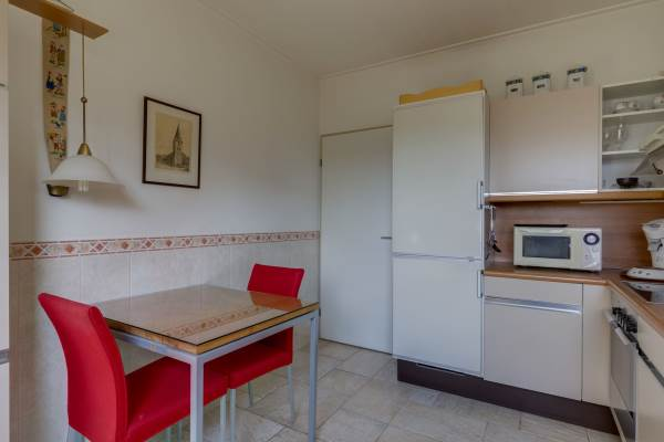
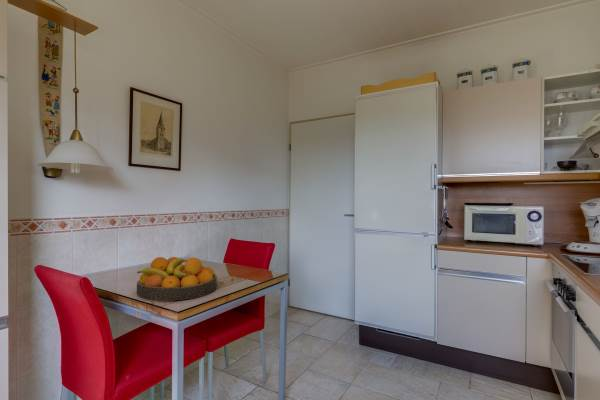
+ fruit bowl (178, 273)
